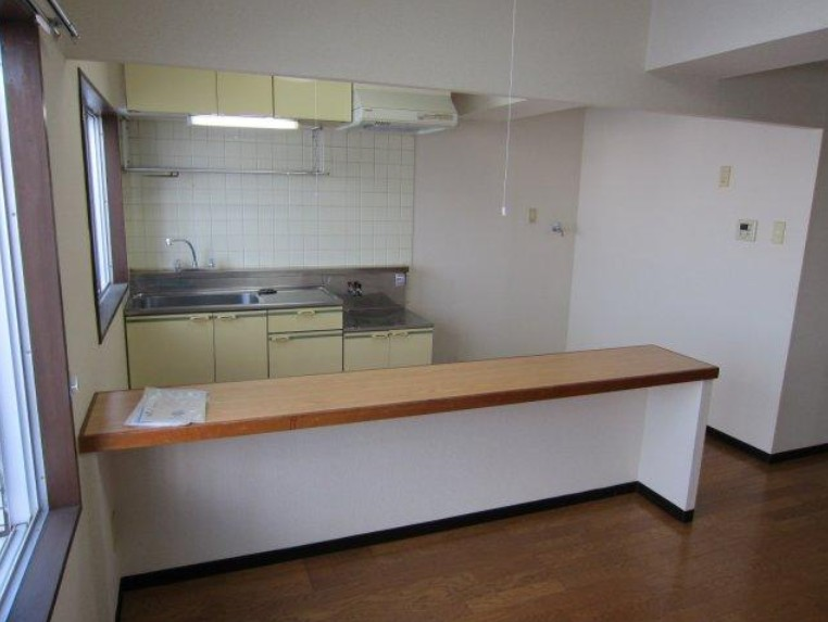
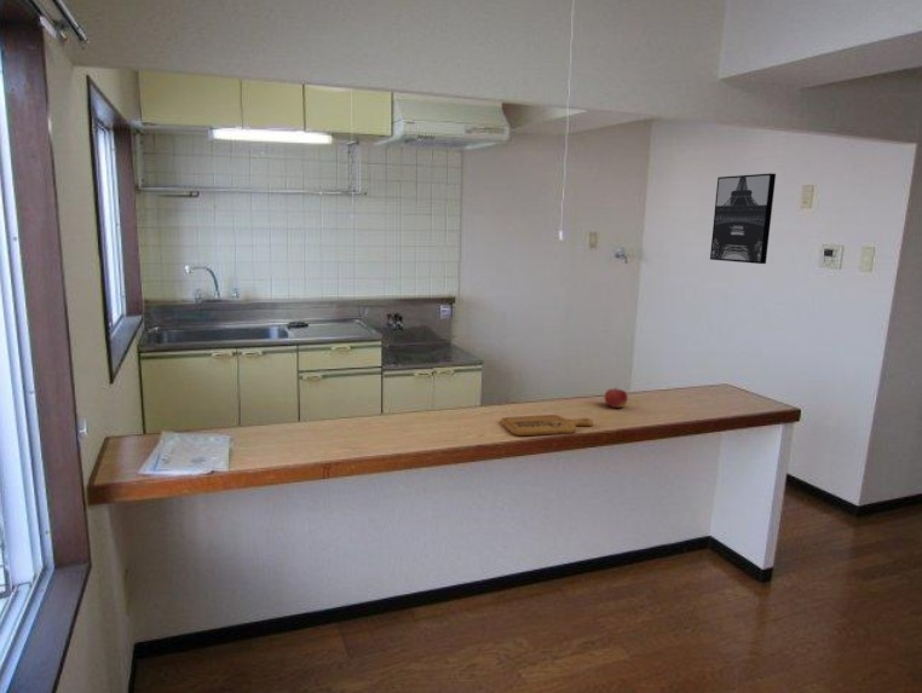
+ fruit (616, 397)
+ cutting board (549, 423)
+ wall art (741, 219)
